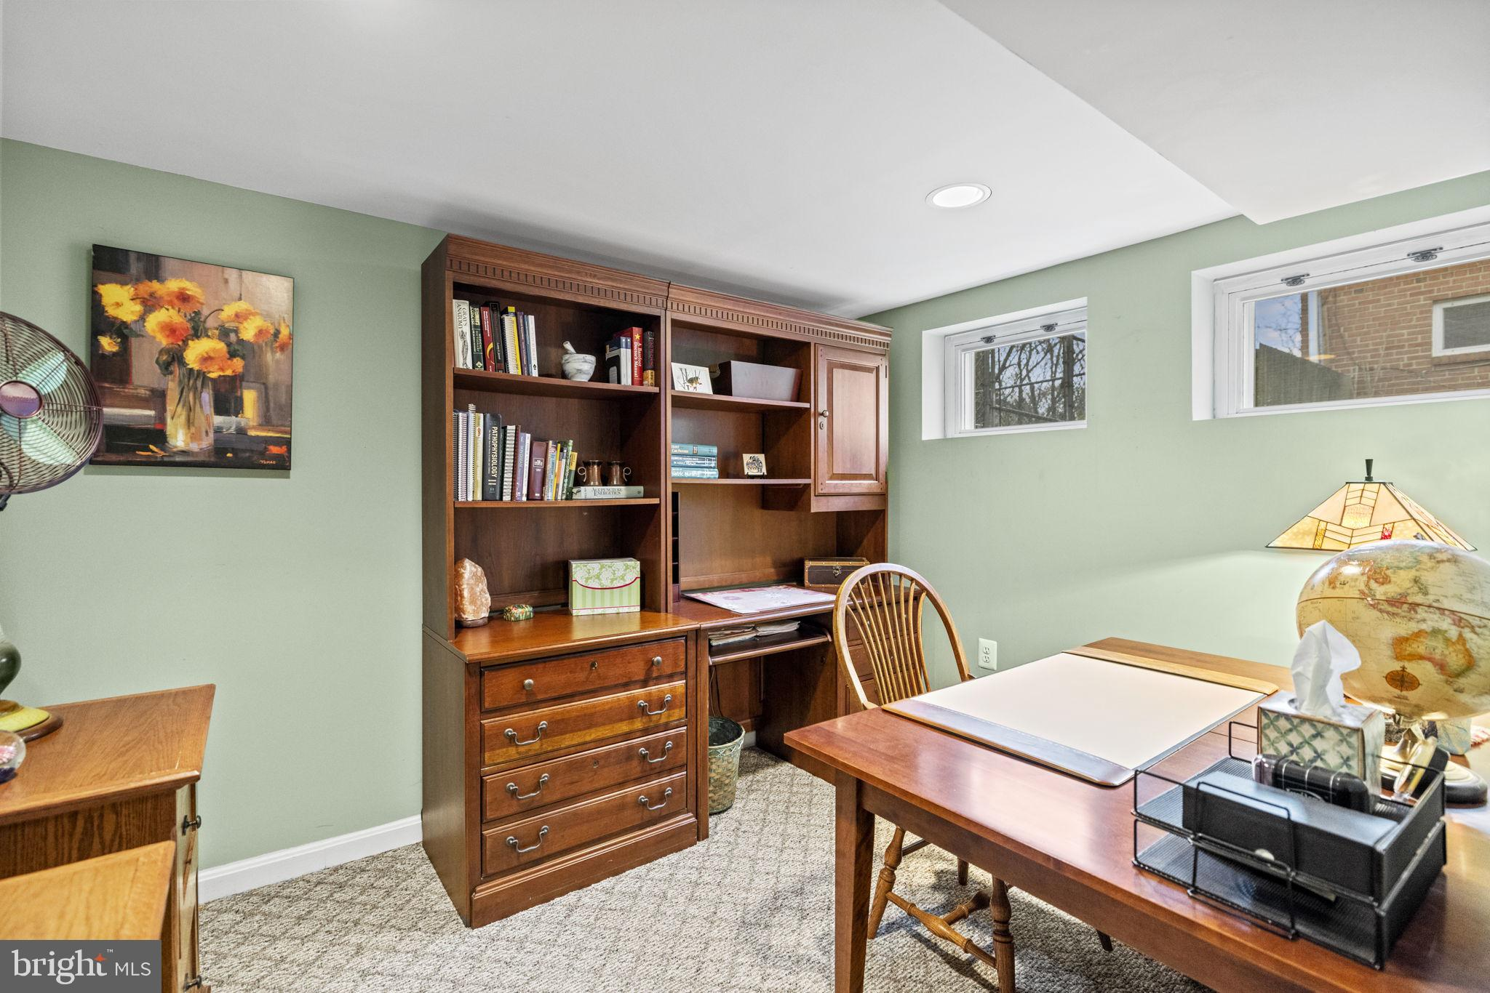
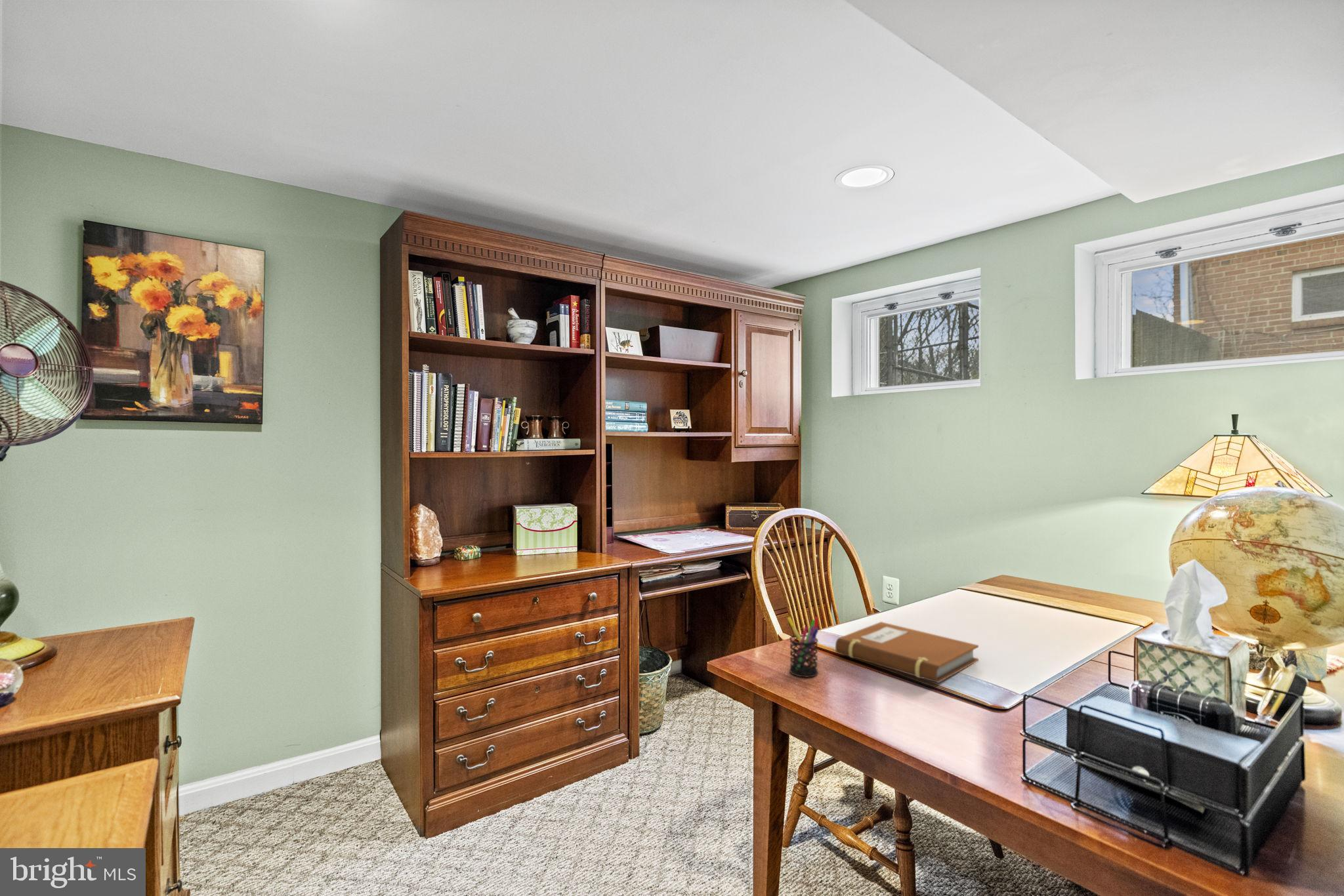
+ notebook (902, 649)
+ pen holder (807, 643)
